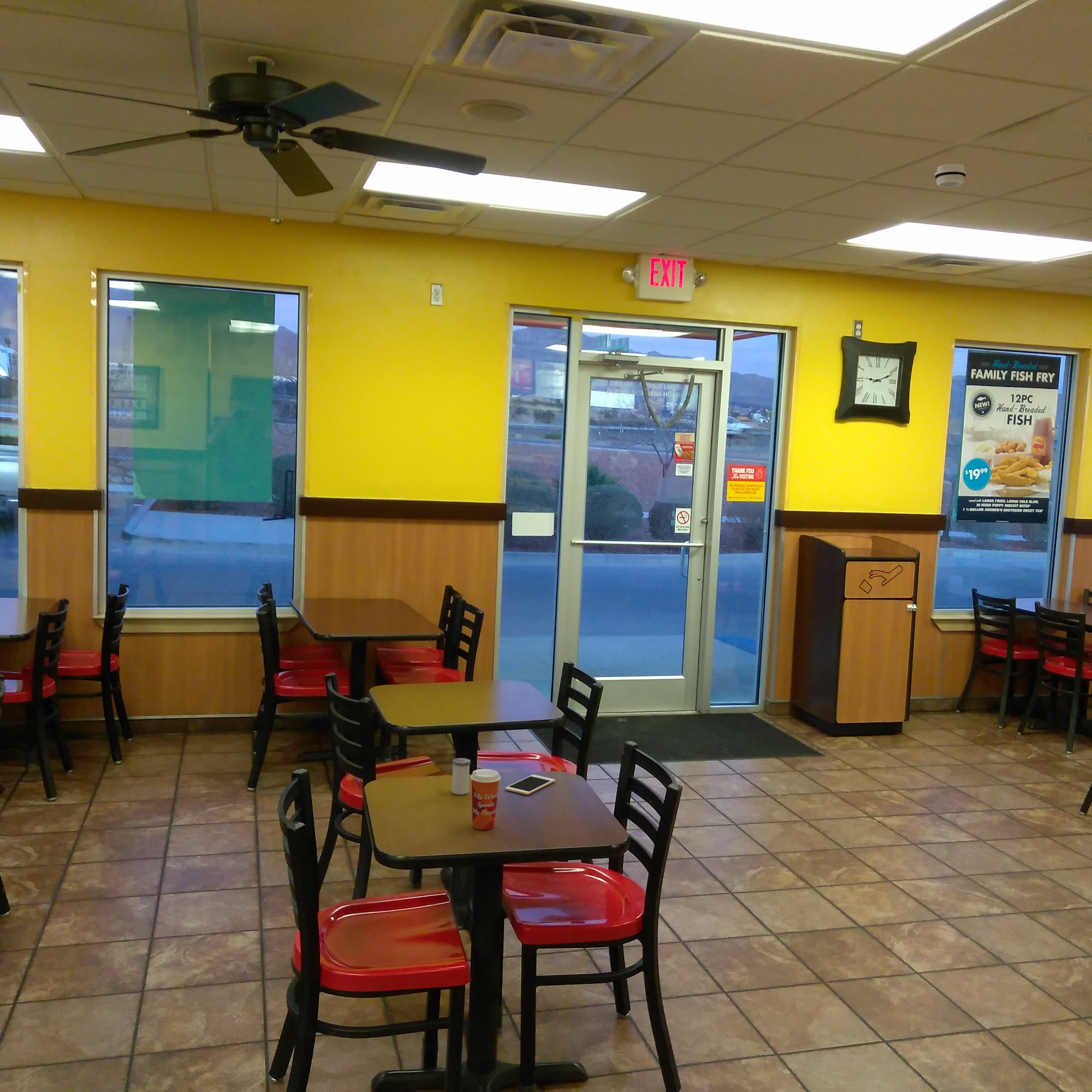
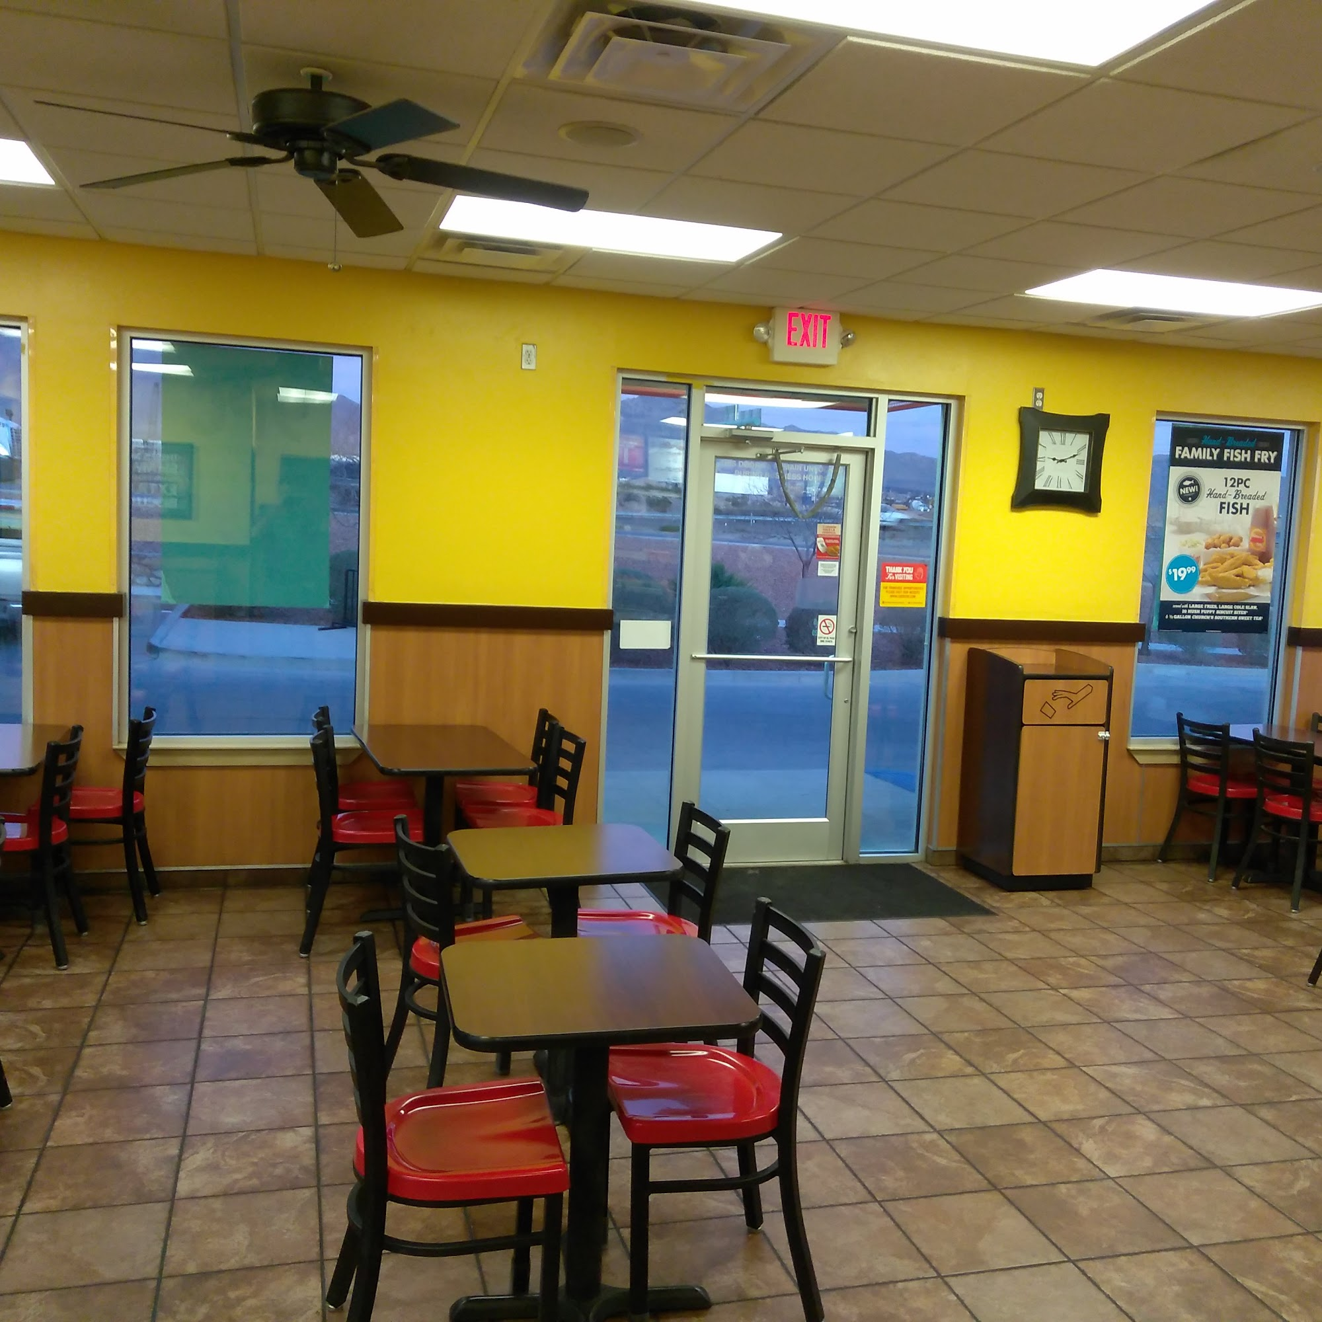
- salt shaker (460, 776)
- paper cup (484, 799)
- cell phone (530, 784)
- smoke detector (950, 176)
